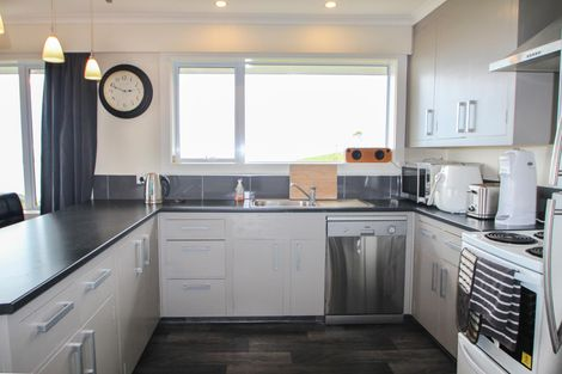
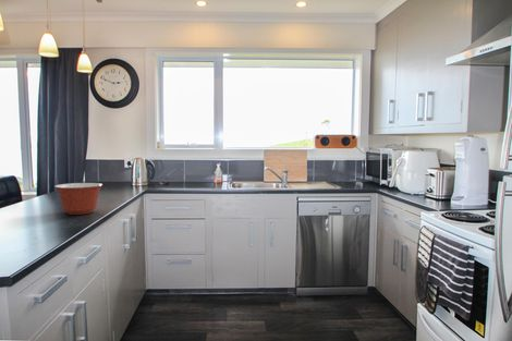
+ mixing bowl (80, 198)
